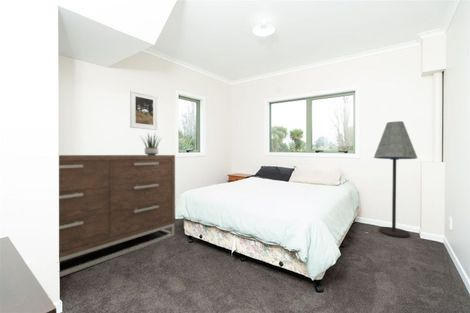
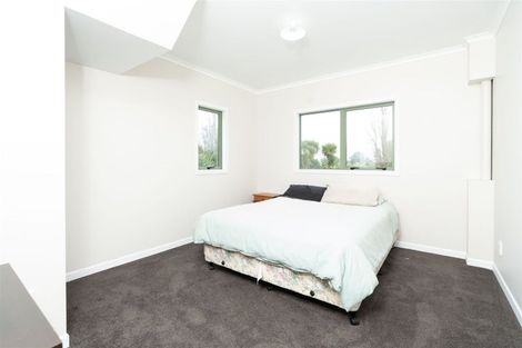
- dresser (97, 204)
- floor lamp (394, 176)
- potted plant (151, 143)
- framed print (144, 111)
